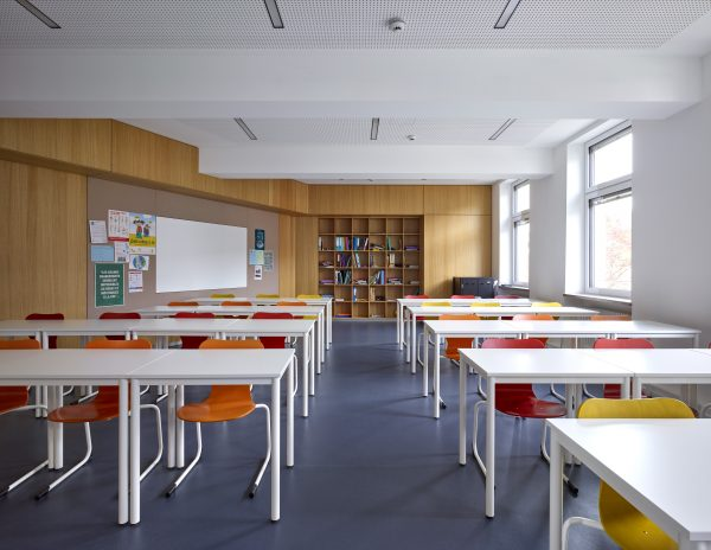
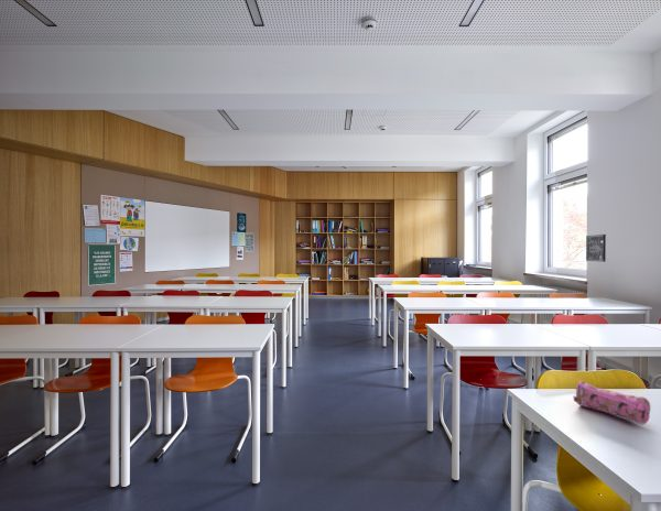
+ wall art (595, 248)
+ pencil case (610, 401)
